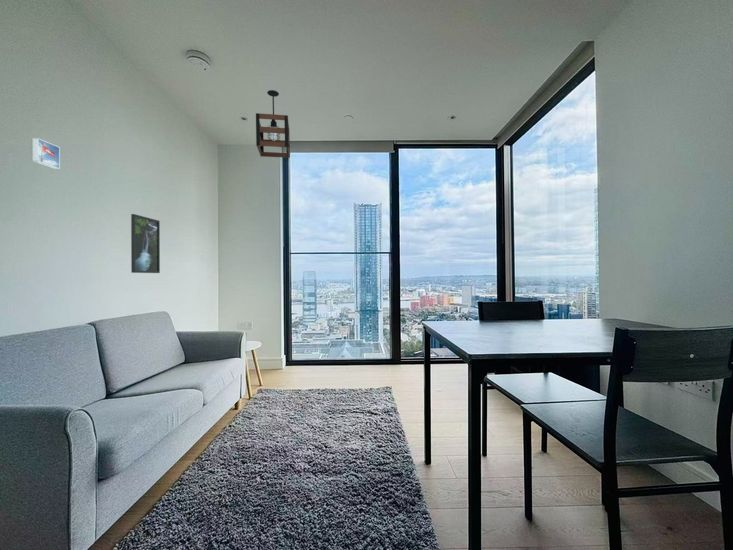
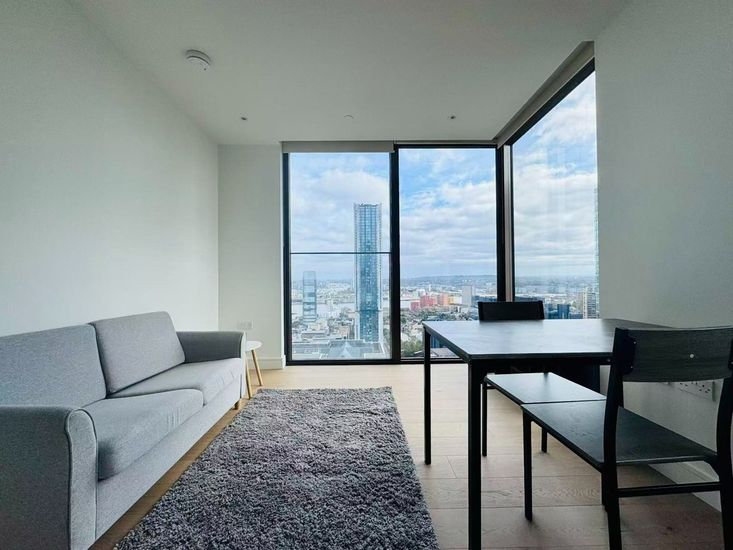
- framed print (46, 154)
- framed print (146, 245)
- pendant light (273, 122)
